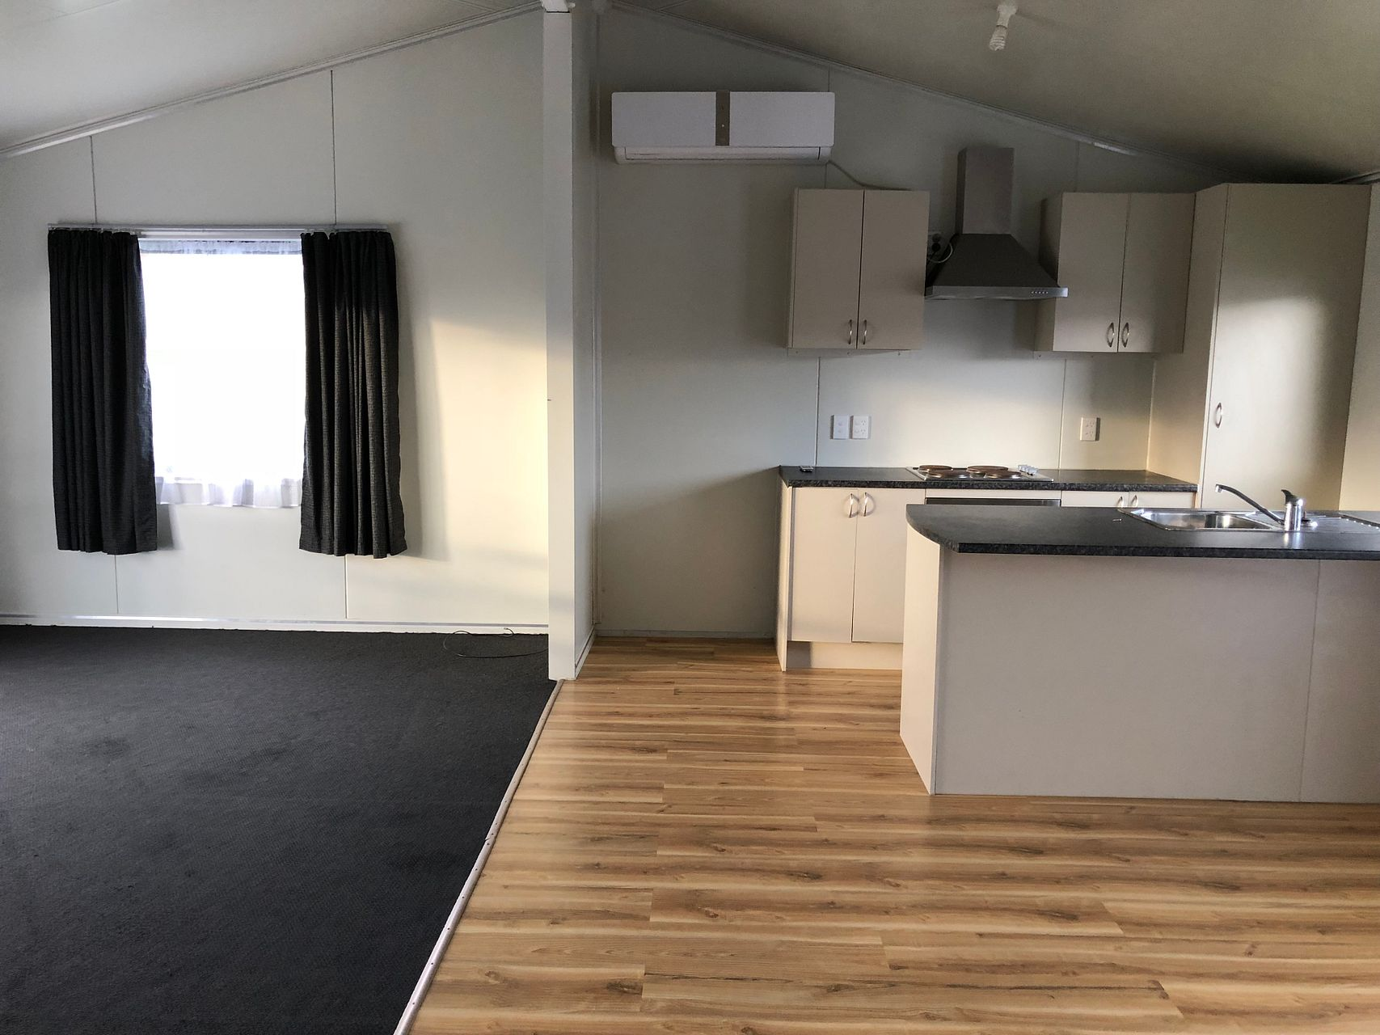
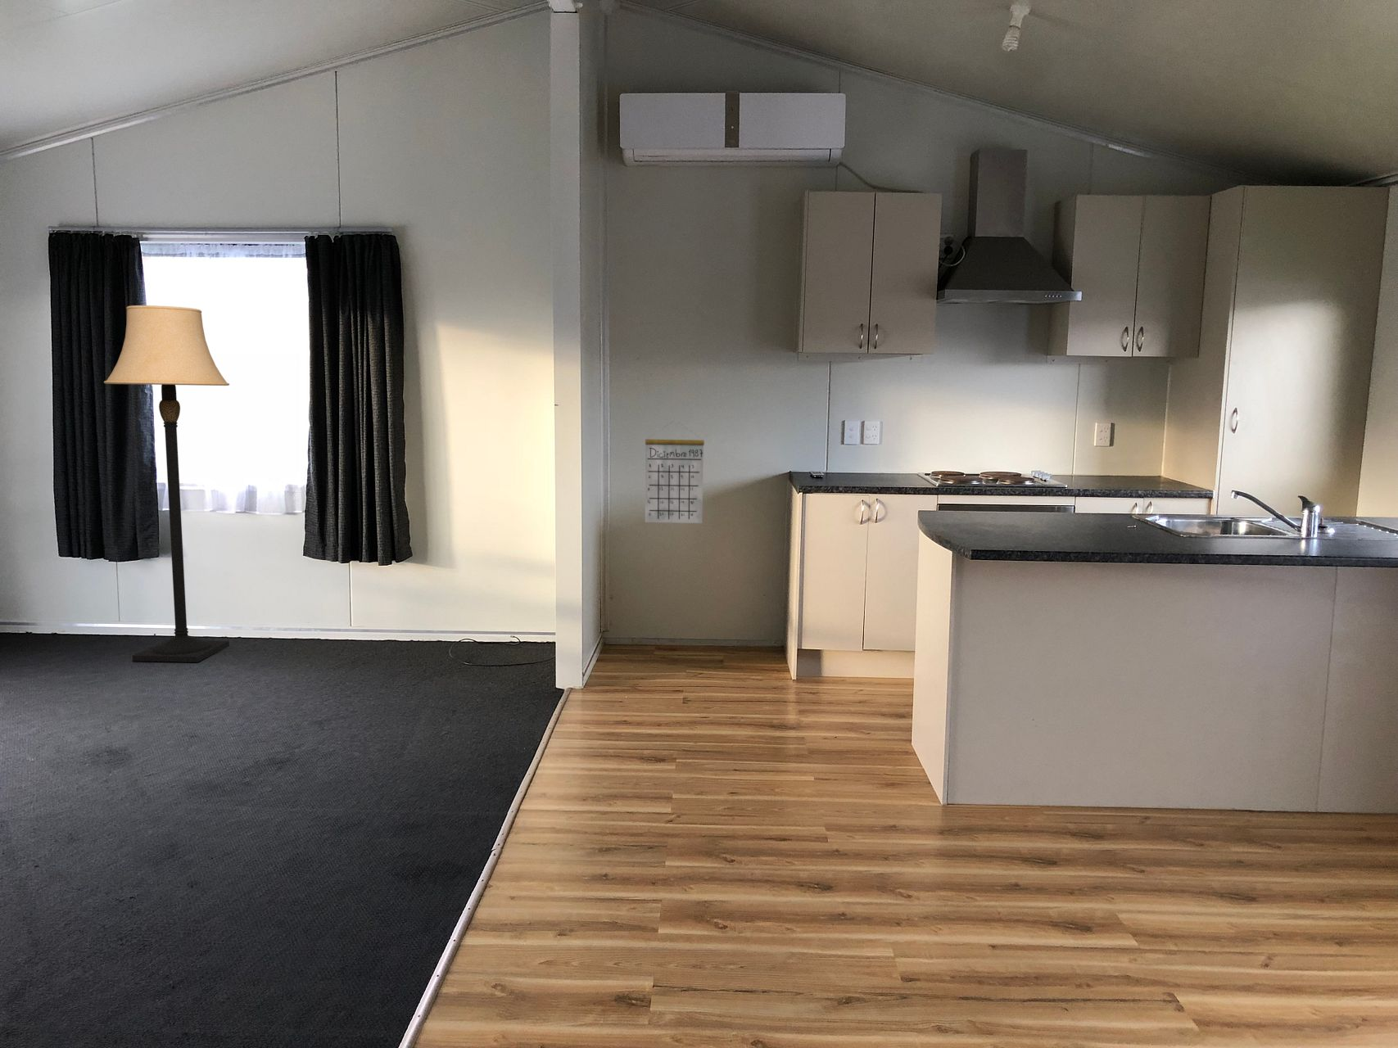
+ lamp (173, 484)
+ calendar (674, 471)
